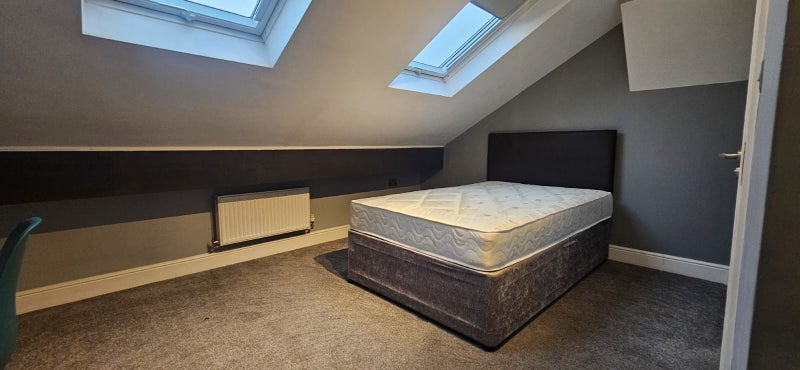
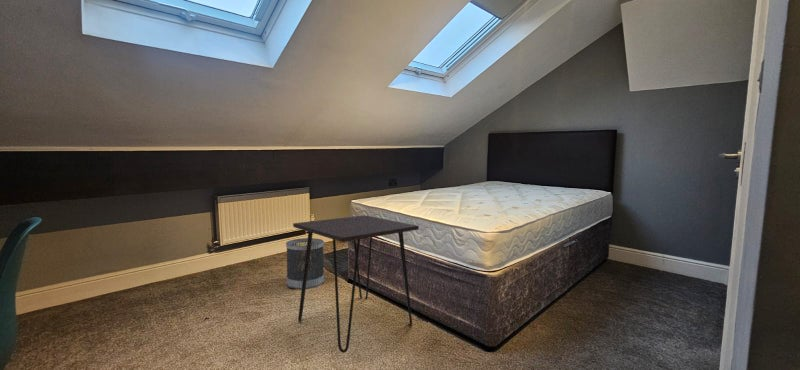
+ wastebasket (304, 261)
+ desk (355, 274)
